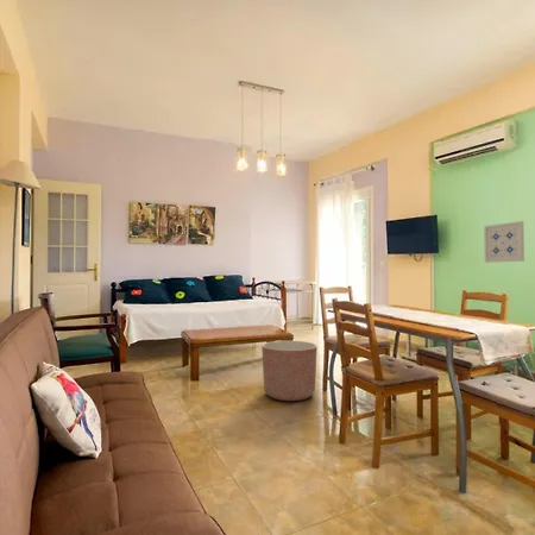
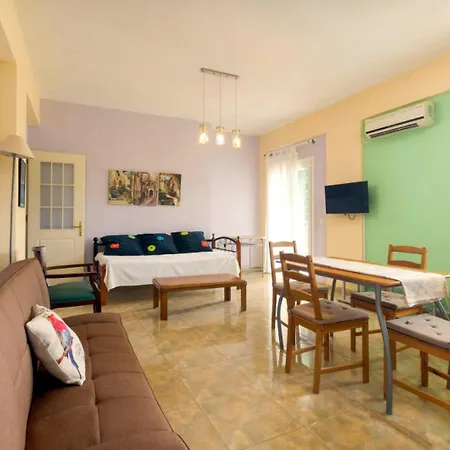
- planter (289, 370)
- wall art (503, 243)
